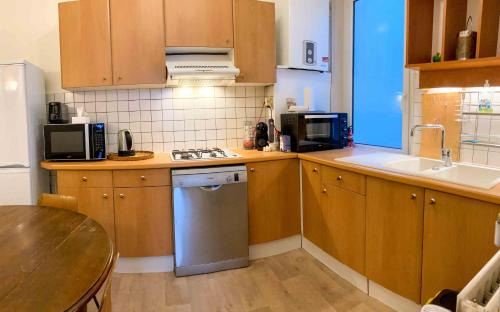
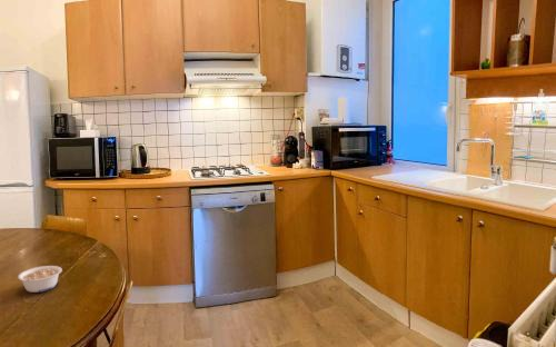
+ legume (40, 278)
